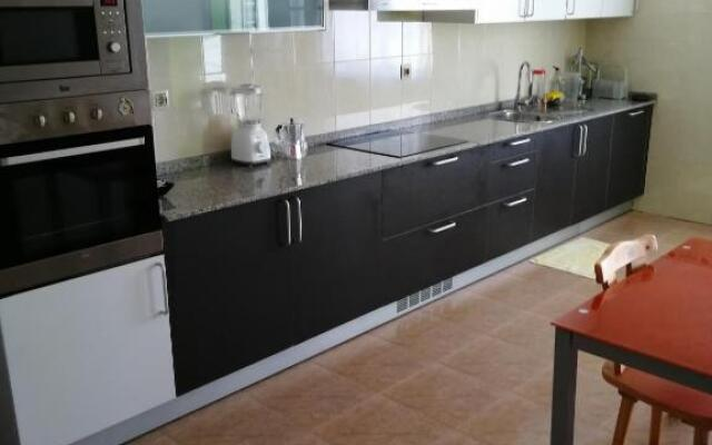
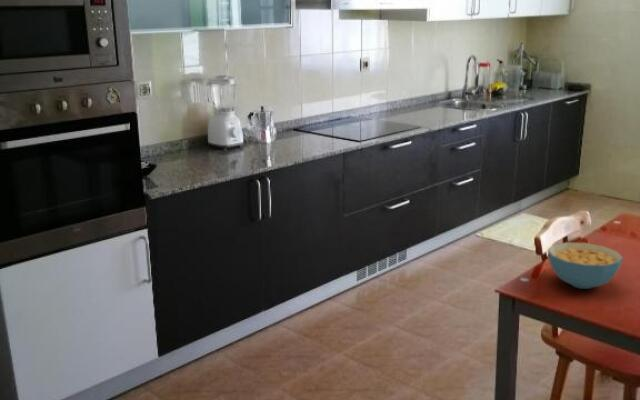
+ cereal bowl (583, 269)
